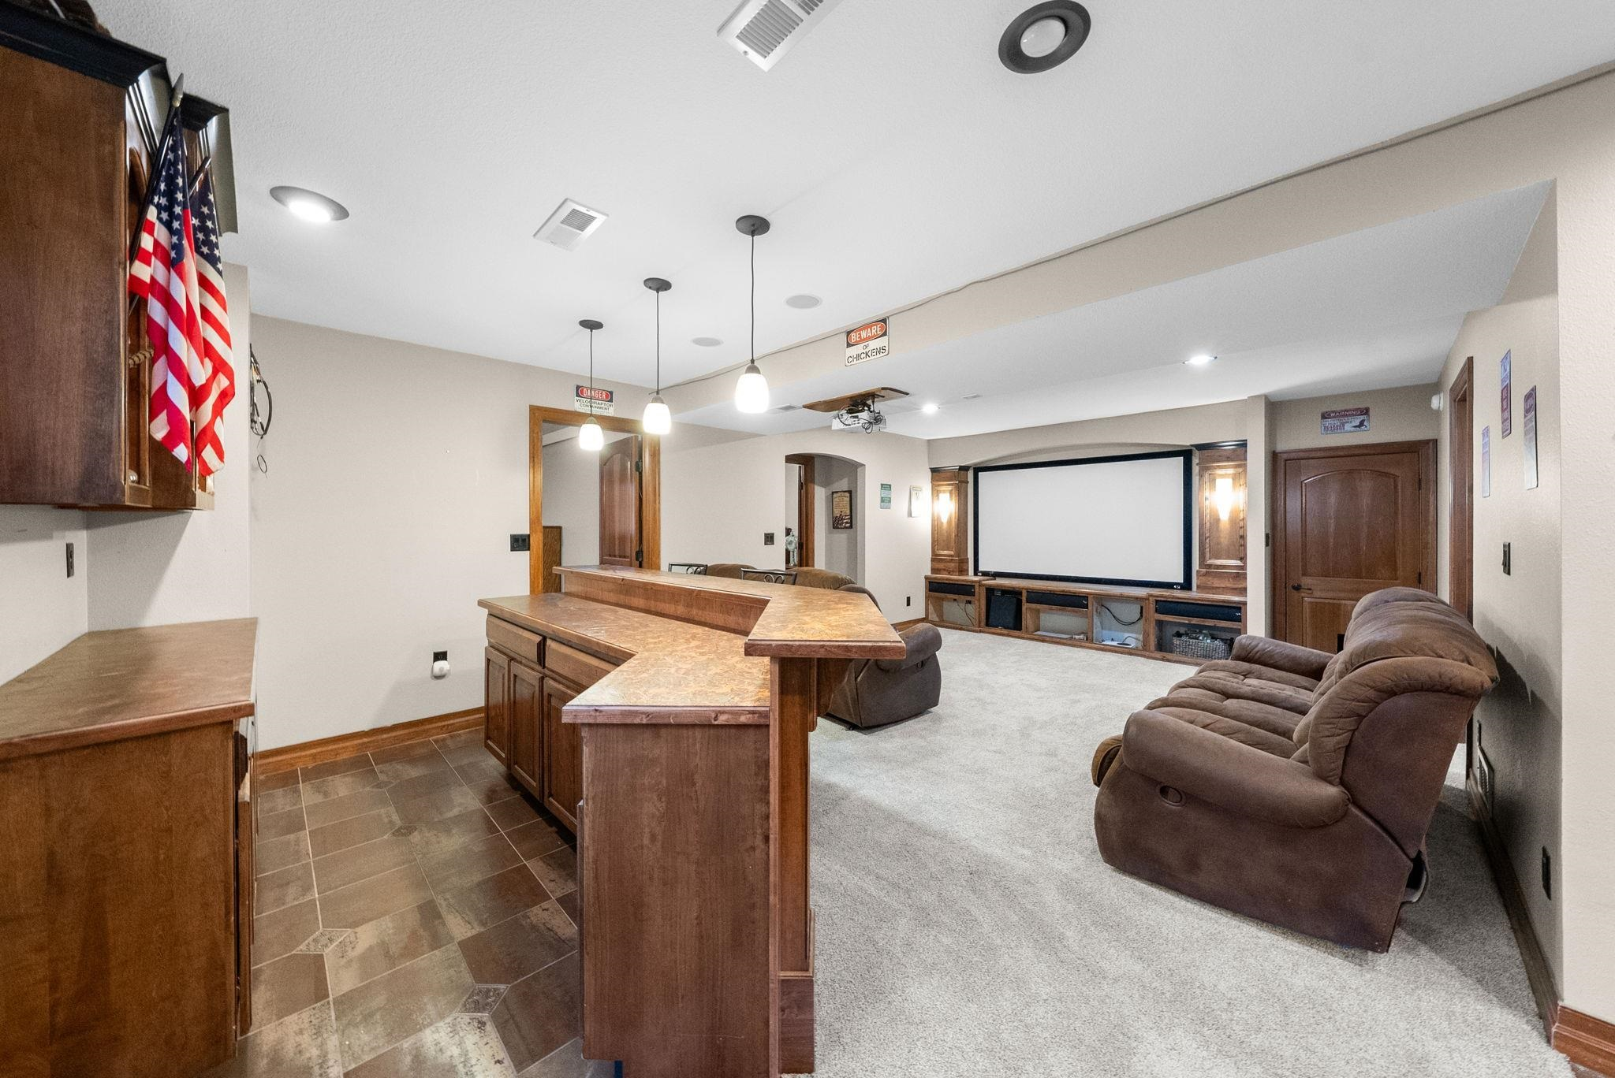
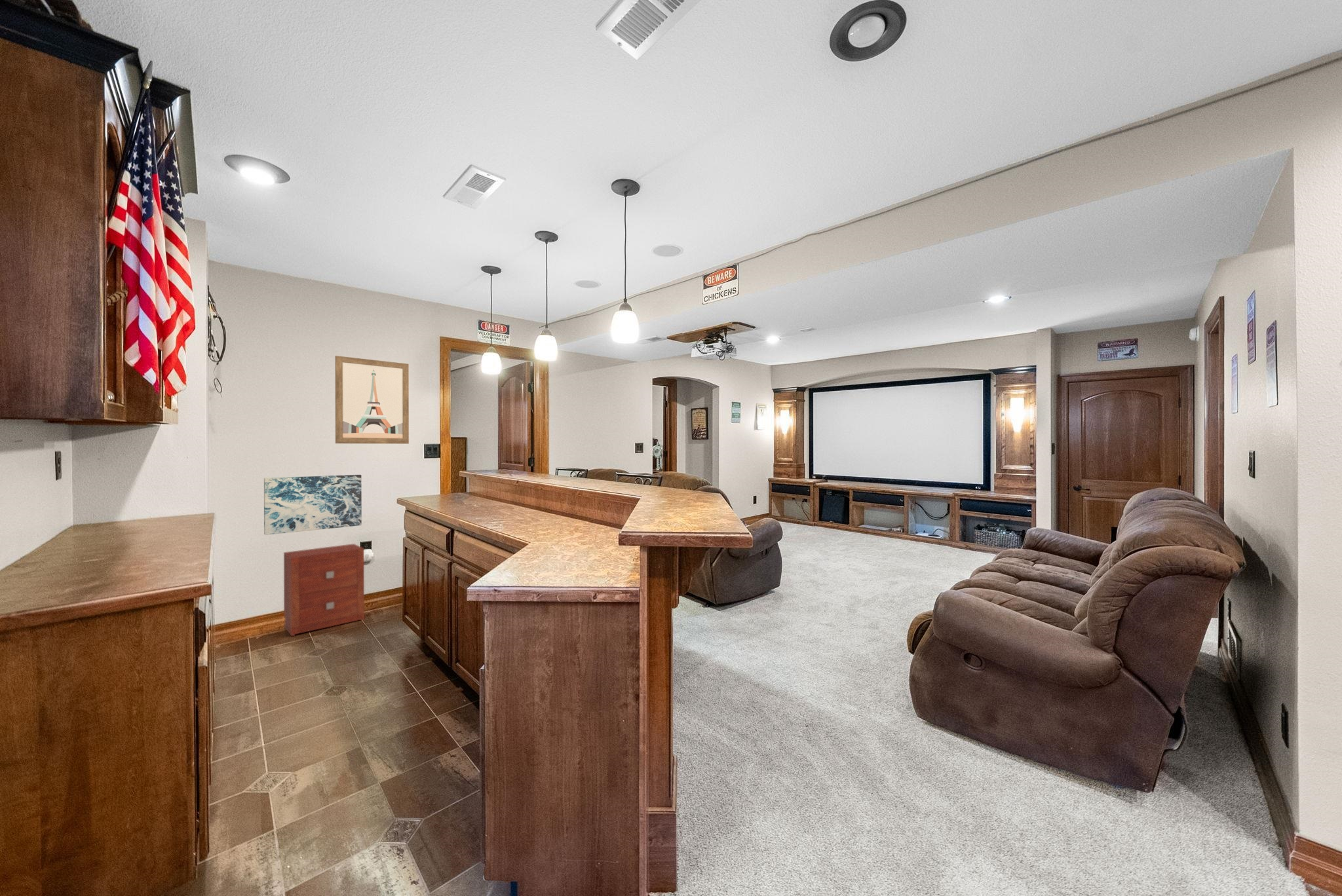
+ wall art (374, 401)
+ nightstand (325, 587)
+ wall art (315, 502)
